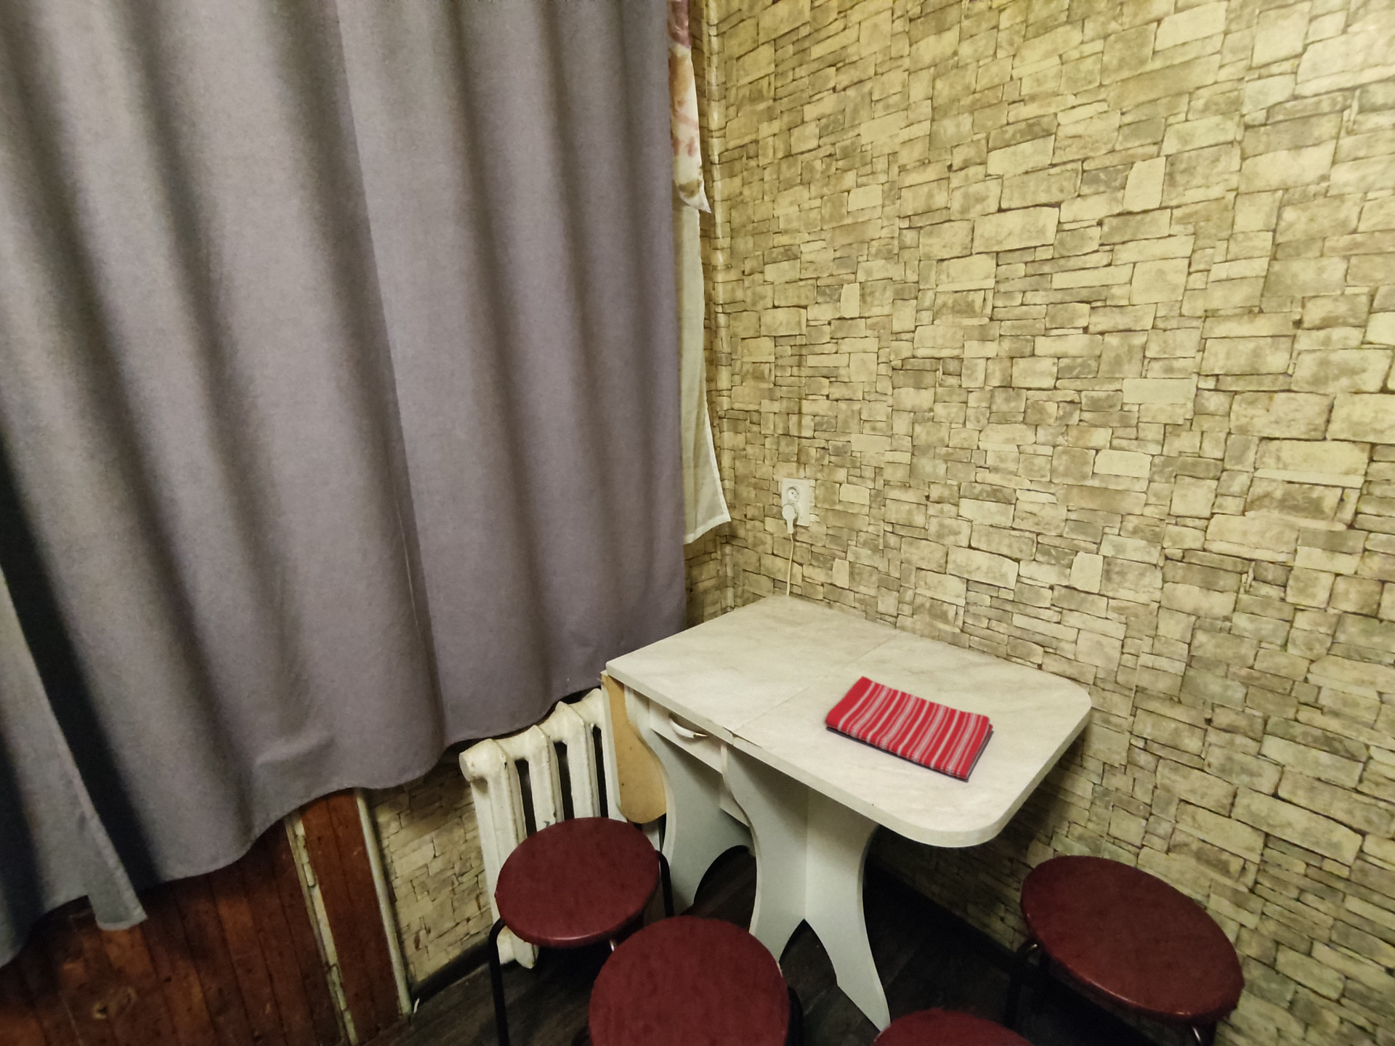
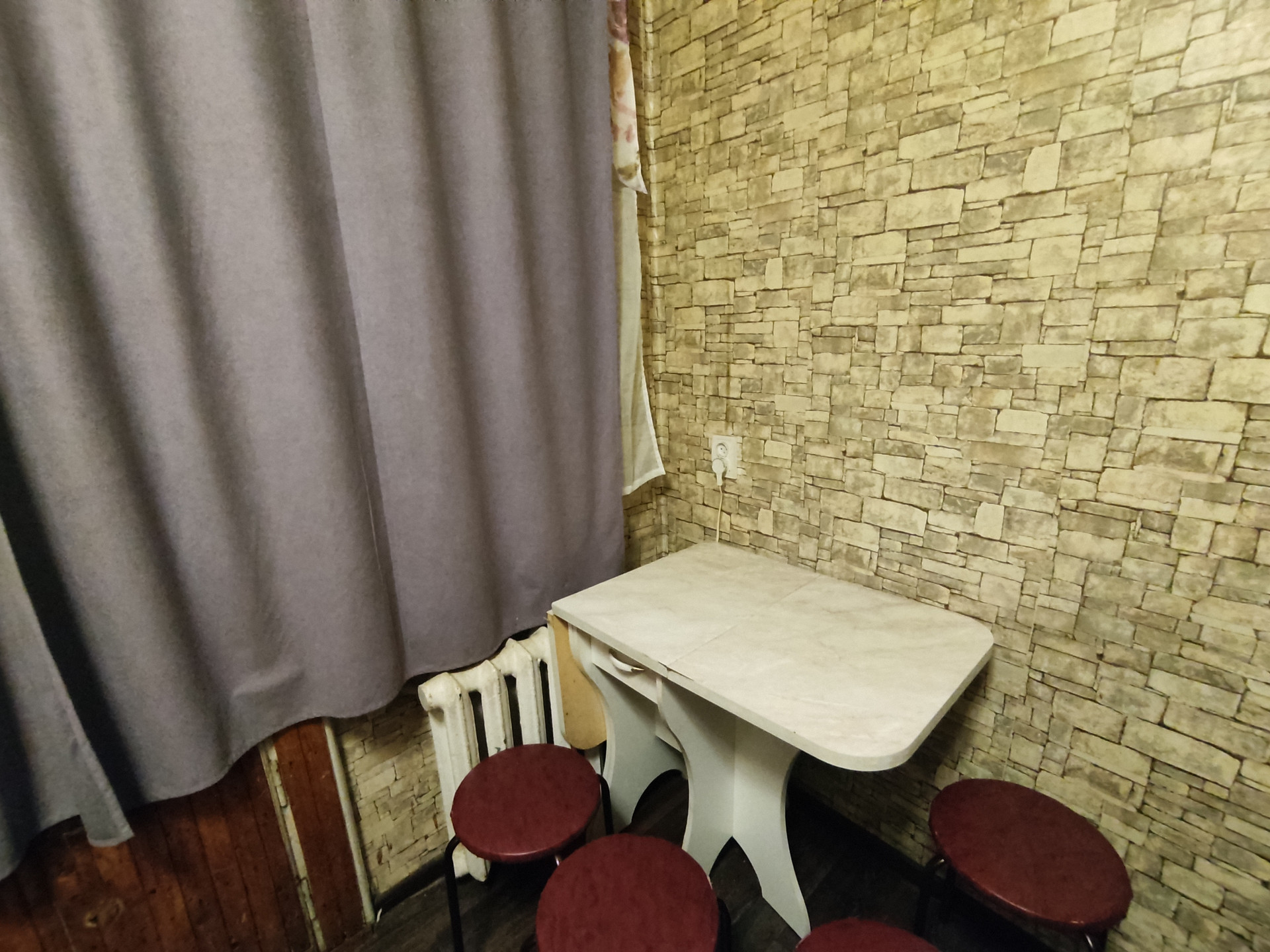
- dish towel (907, 721)
